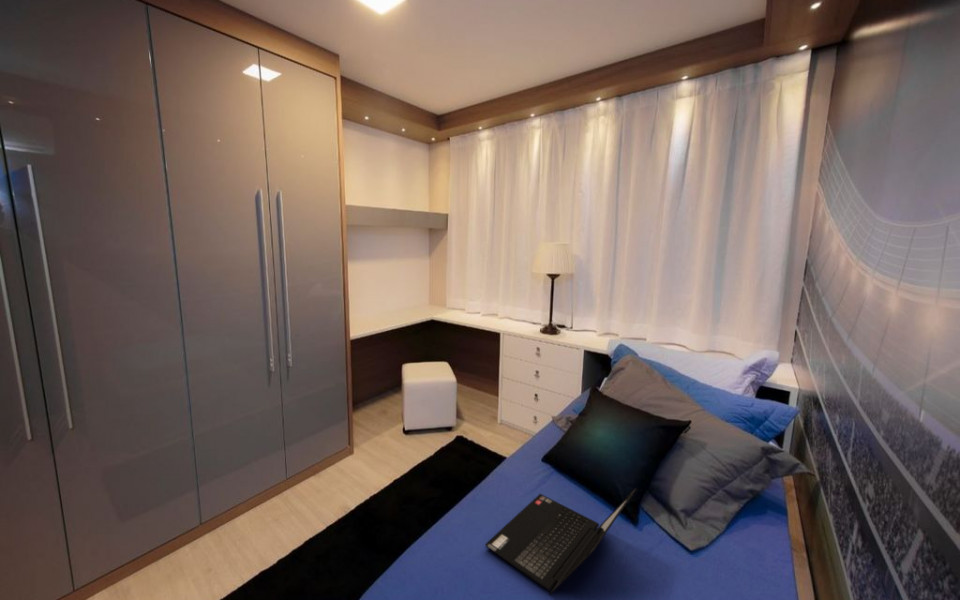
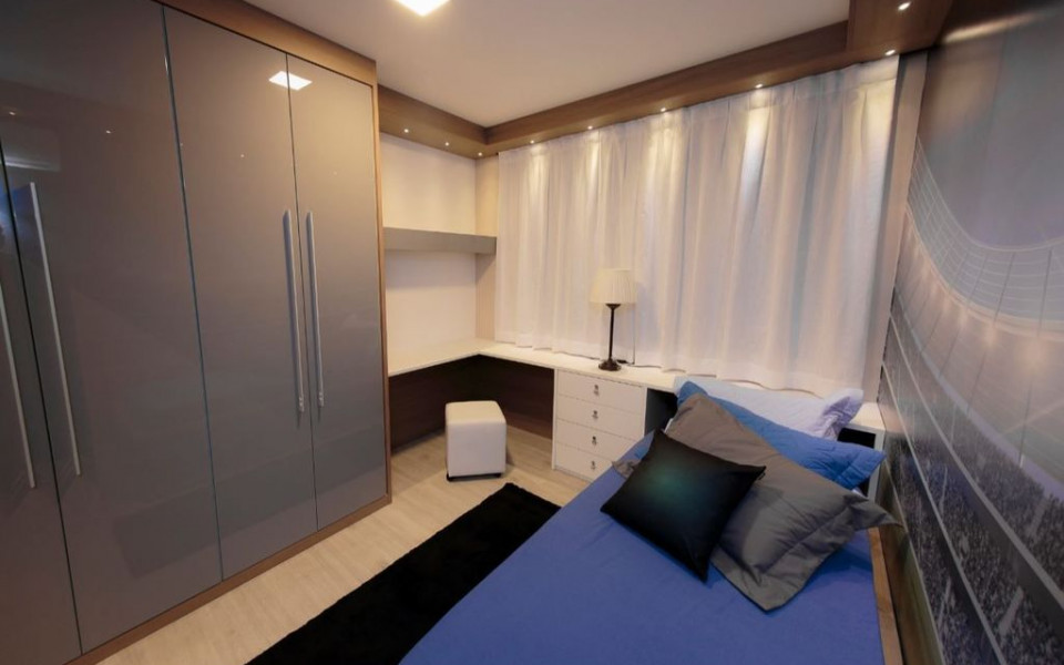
- laptop computer (560, 518)
